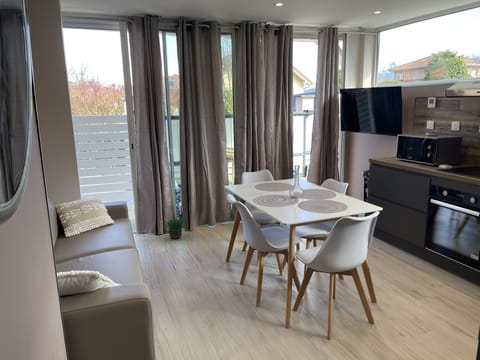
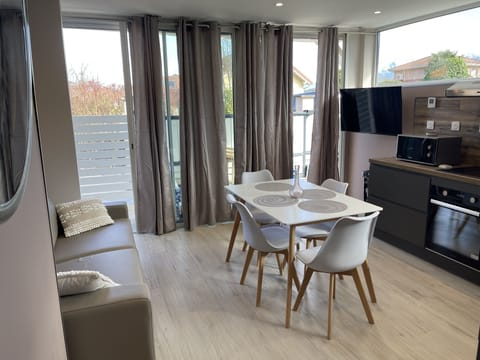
- potted plant (175, 223)
